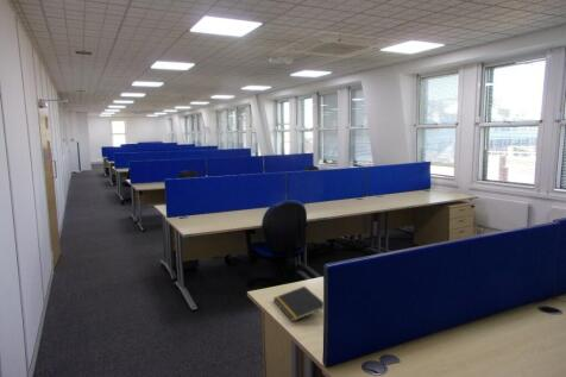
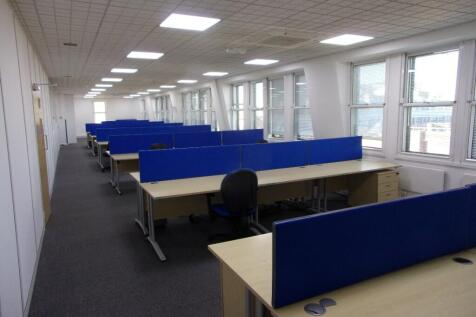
- notepad (298, 302)
